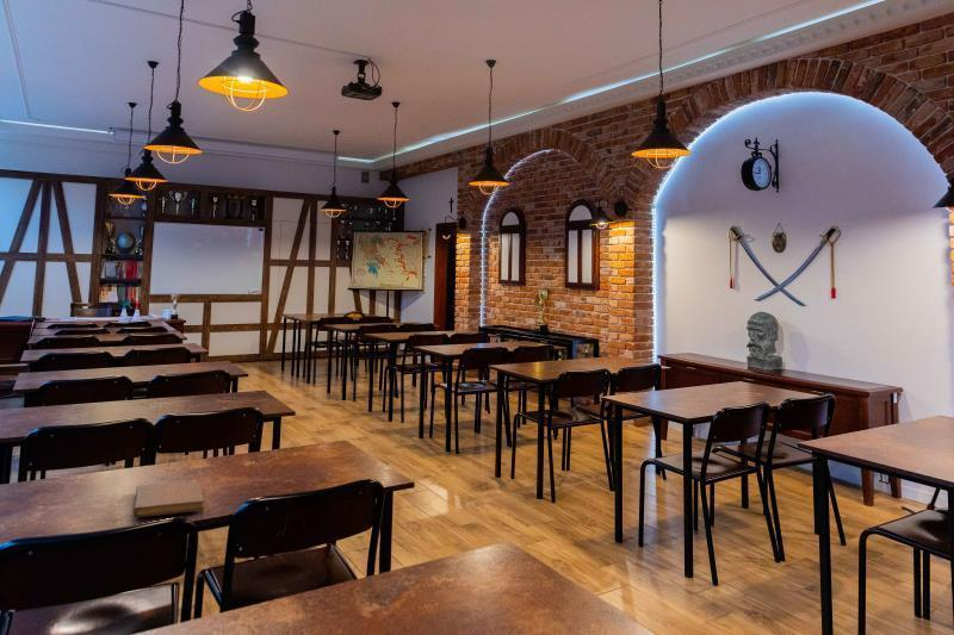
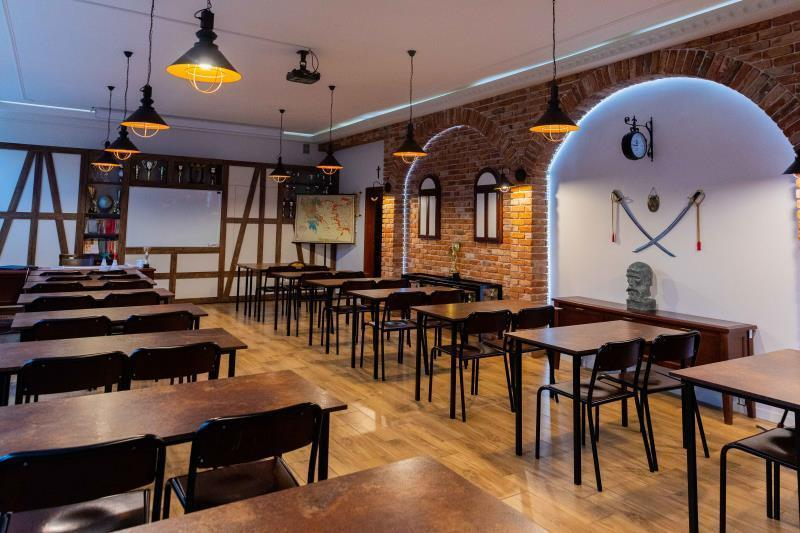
- notebook (168, 497)
